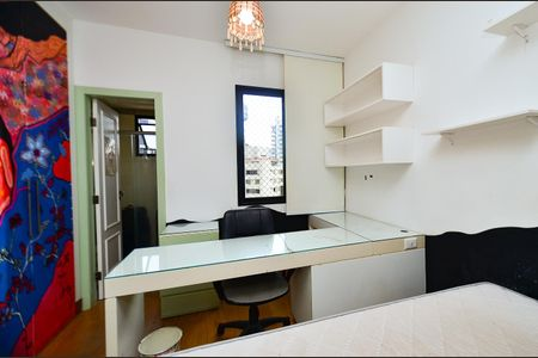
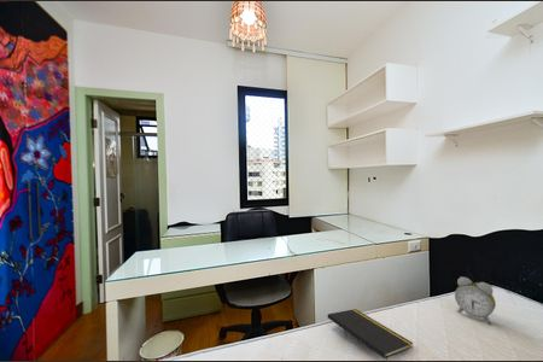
+ notepad (367, 329)
+ alarm clock (474, 298)
